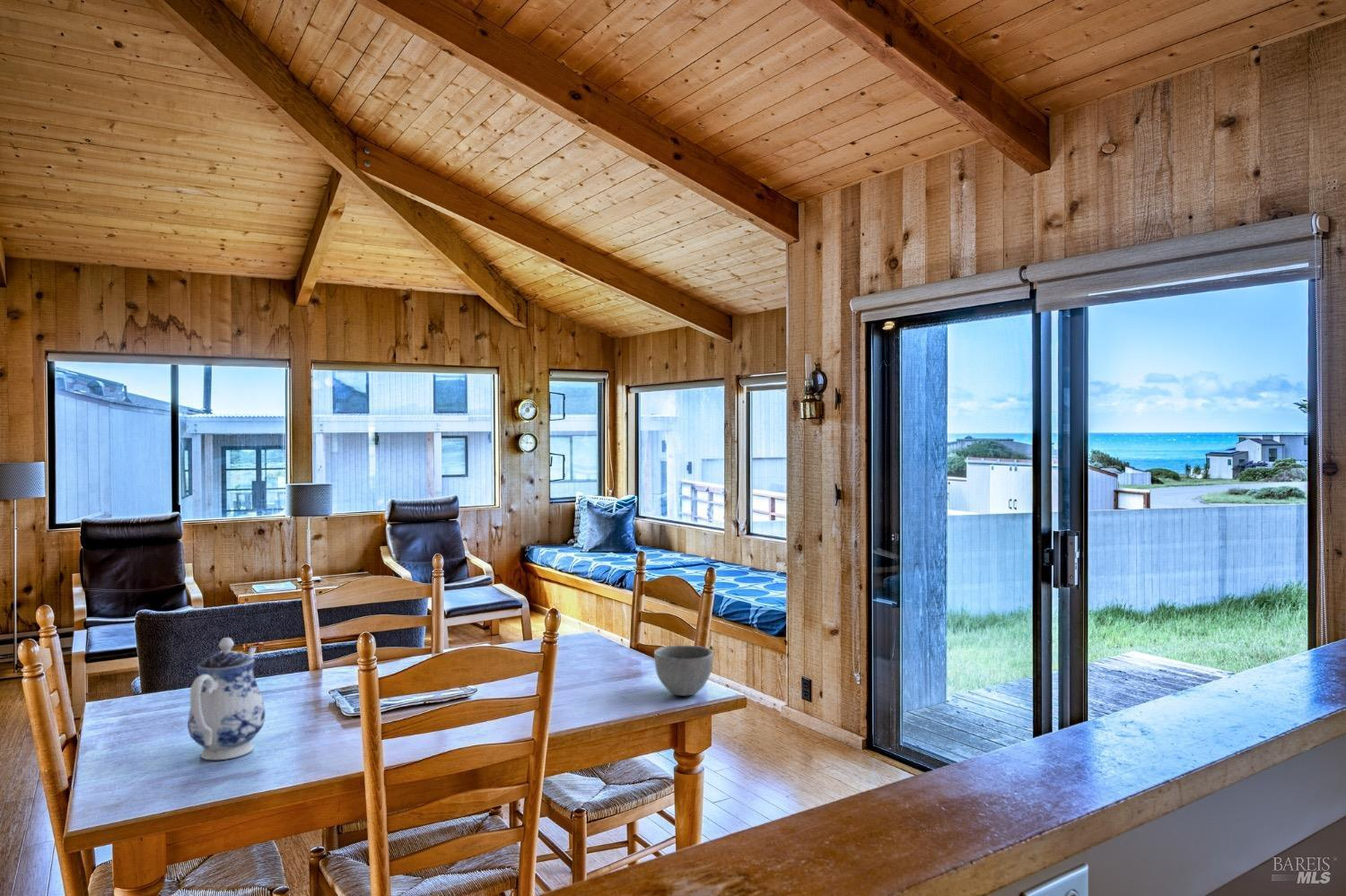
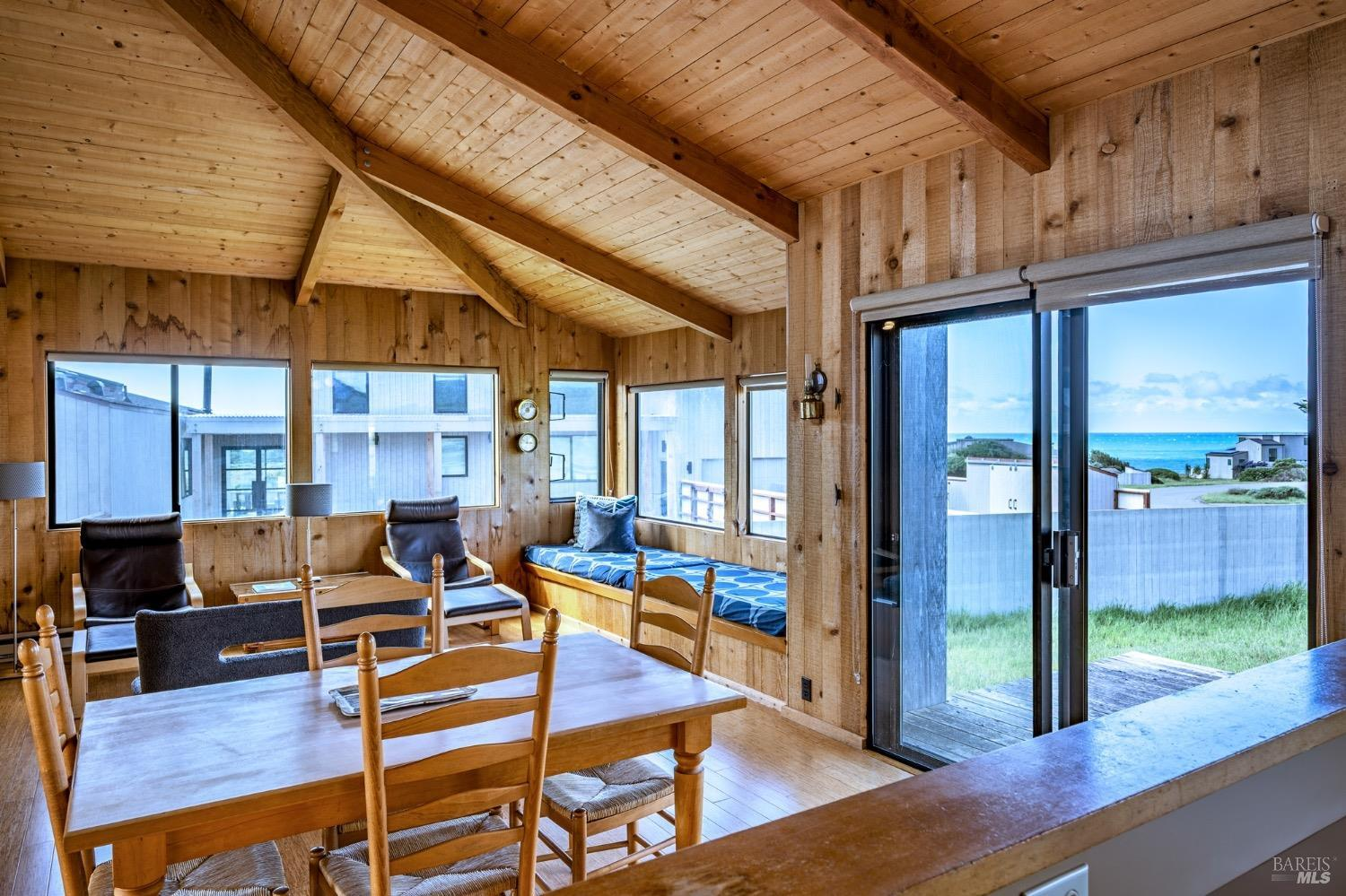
- bowl (684, 672)
- teapot (226, 694)
